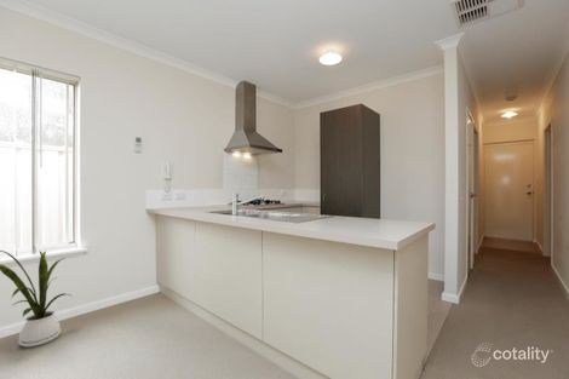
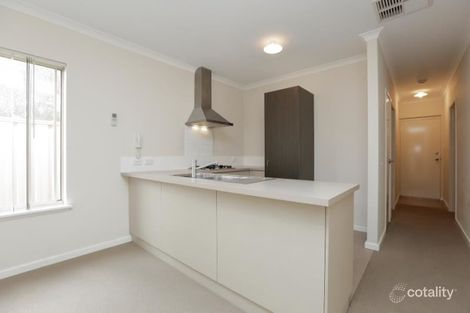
- house plant (34, 292)
